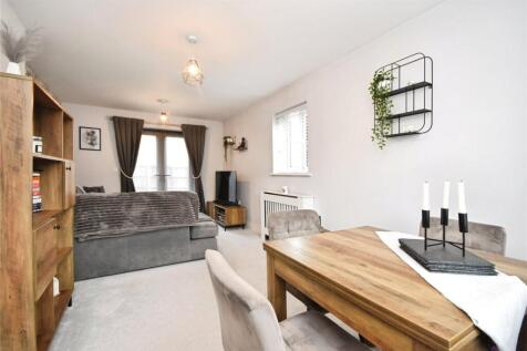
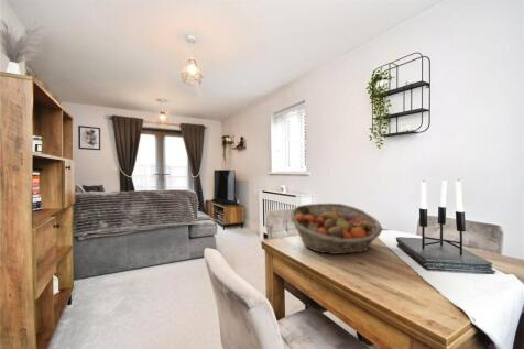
+ fruit basket (334, 226)
